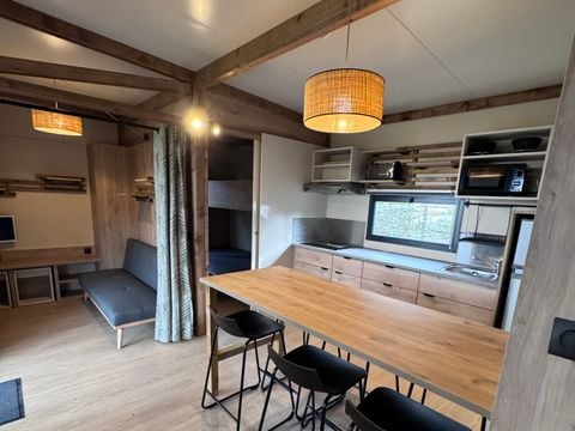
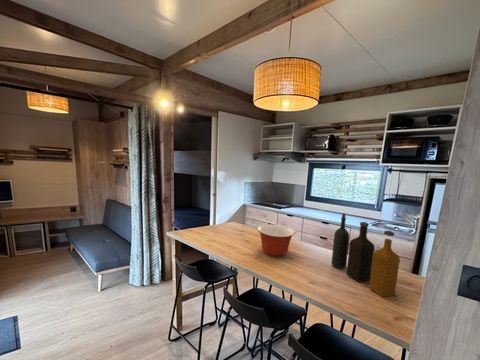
+ bottle (362, 250)
+ mixing bowl (275, 241)
